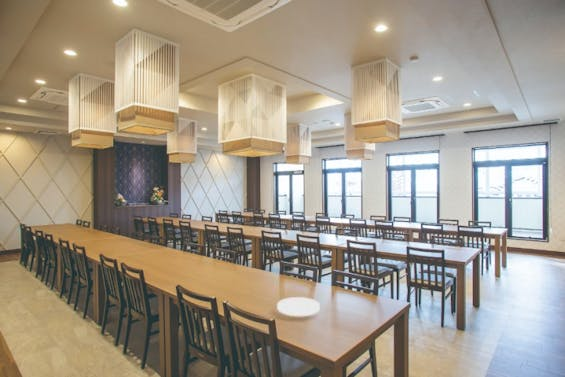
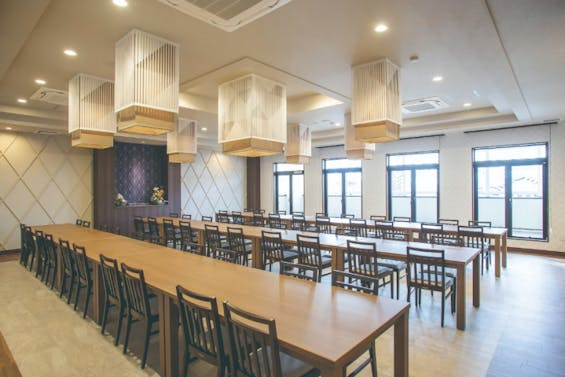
- plate (298, 306)
